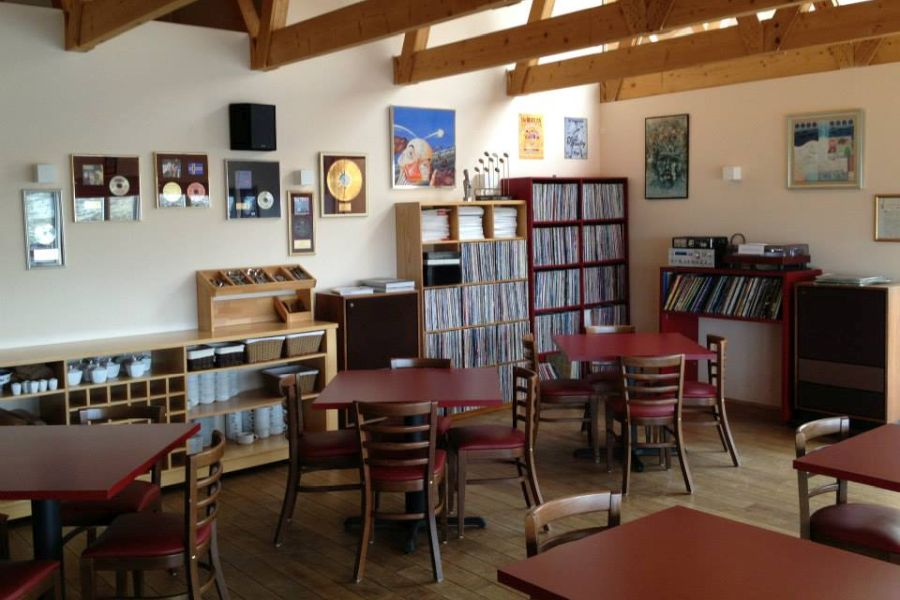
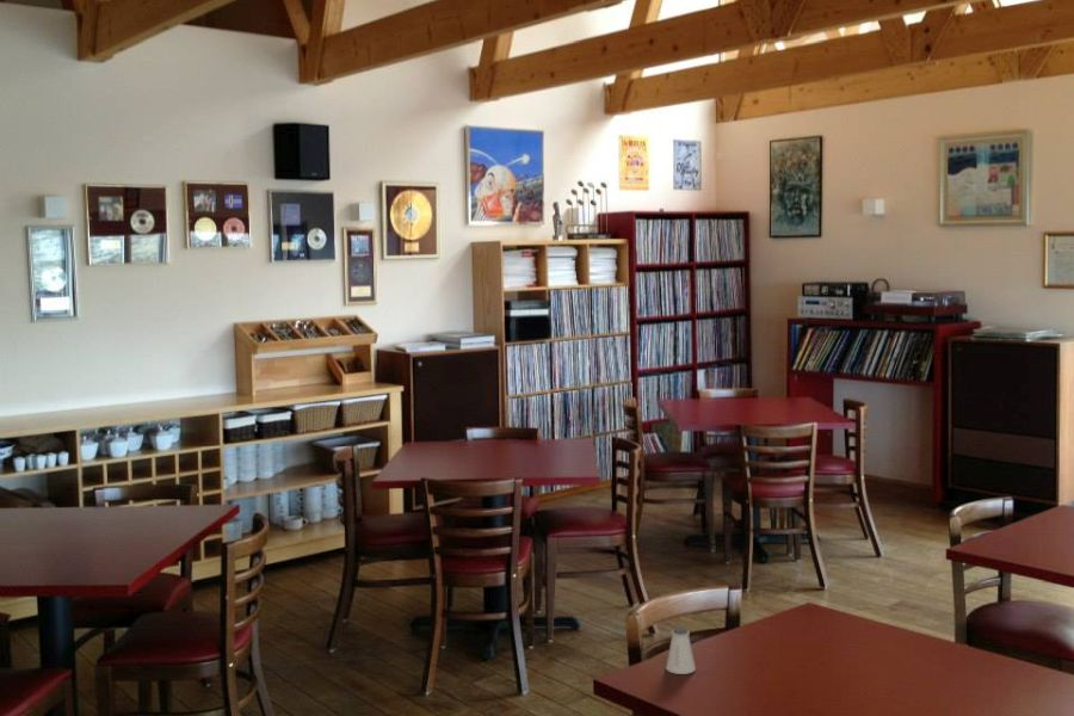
+ saltshaker (680, 648)
